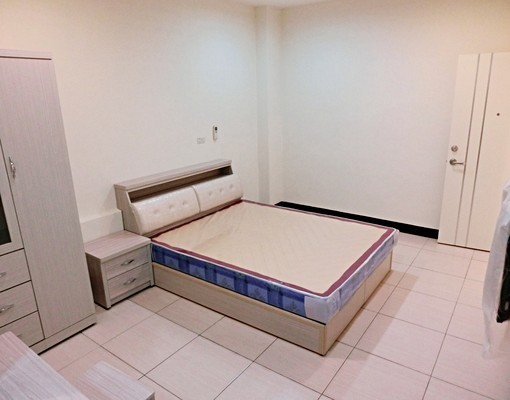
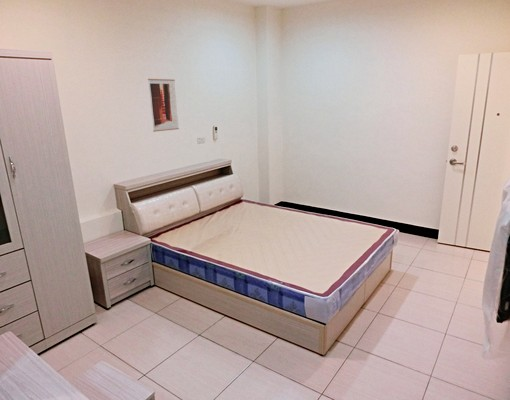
+ wall art (164, 105)
